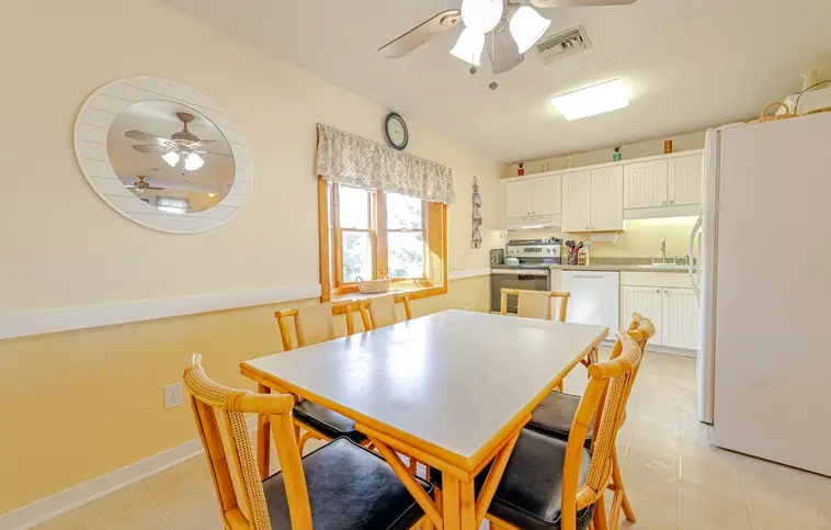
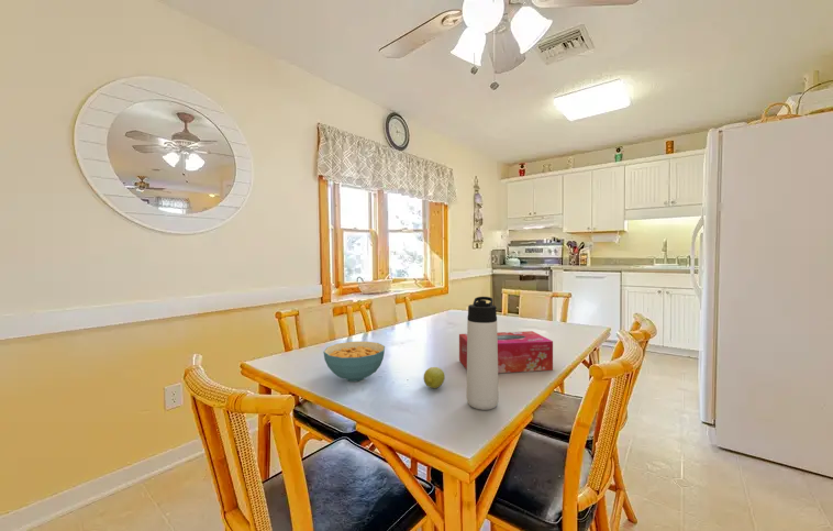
+ fruit (434, 376)
+ tissue box (503, 351)
+ cereal bowl (355, 363)
+ thermos bottle (482, 350)
